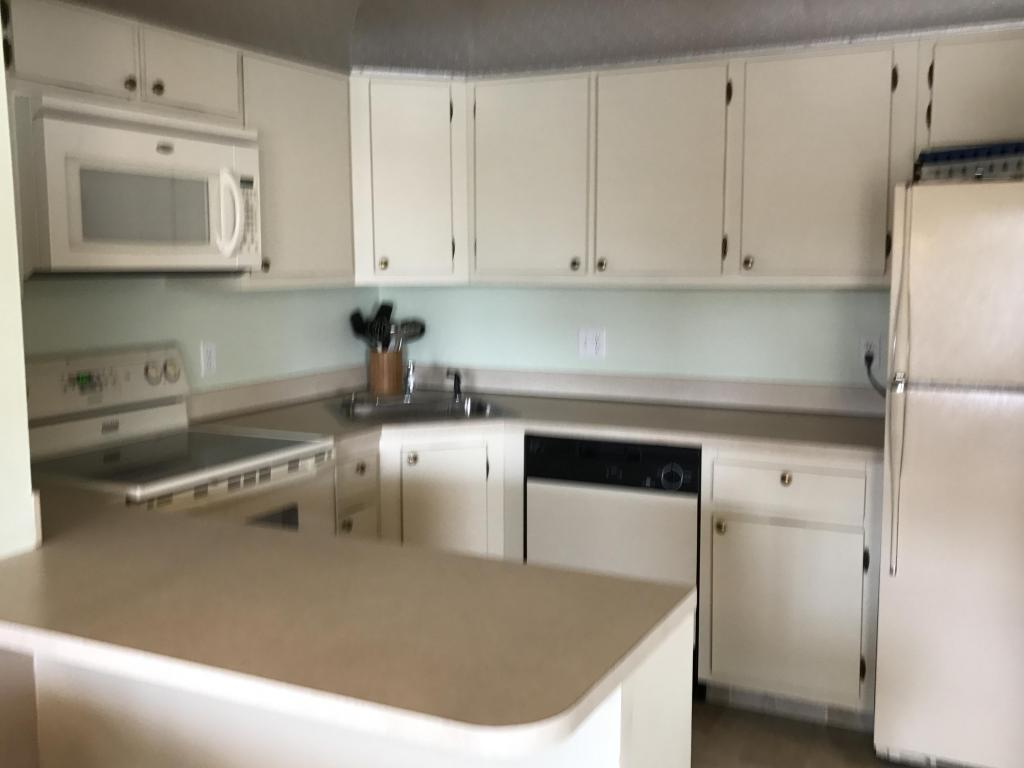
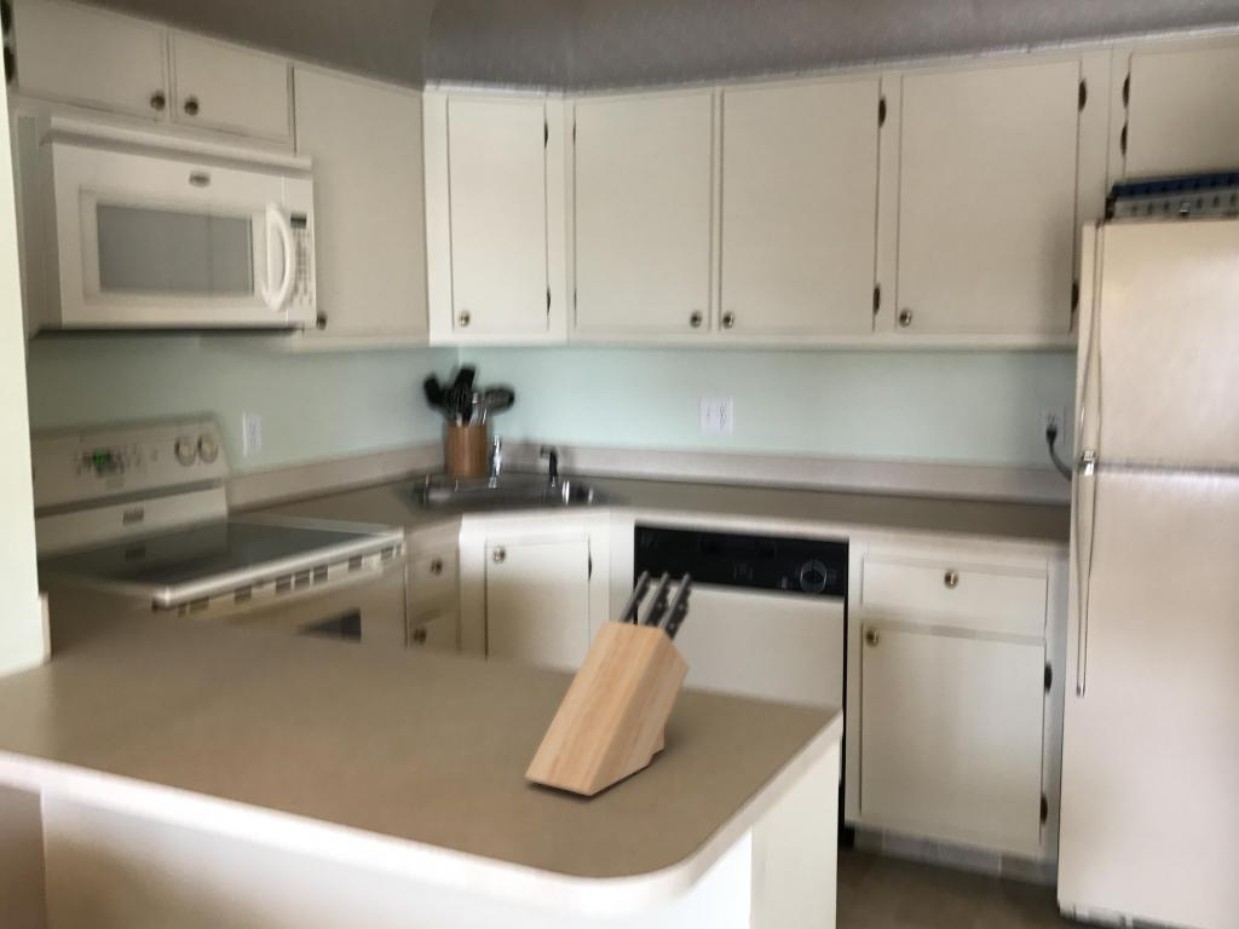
+ knife block (620, 671)
